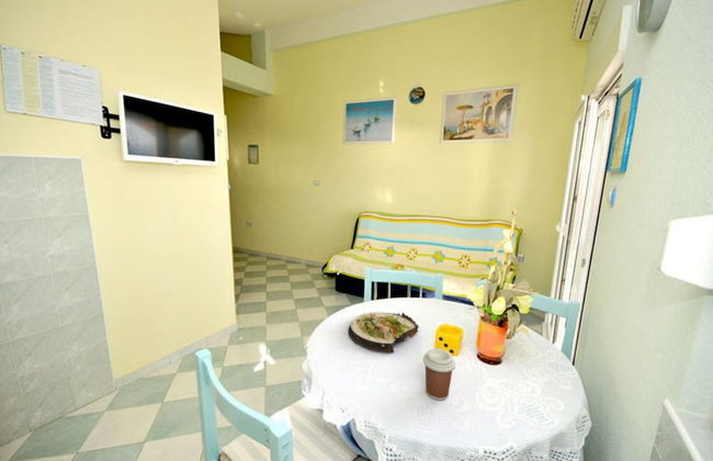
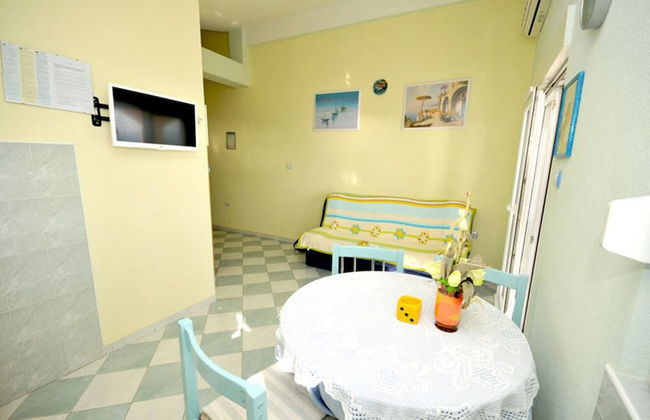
- salad plate (381, 325)
- coffee cup (438, 373)
